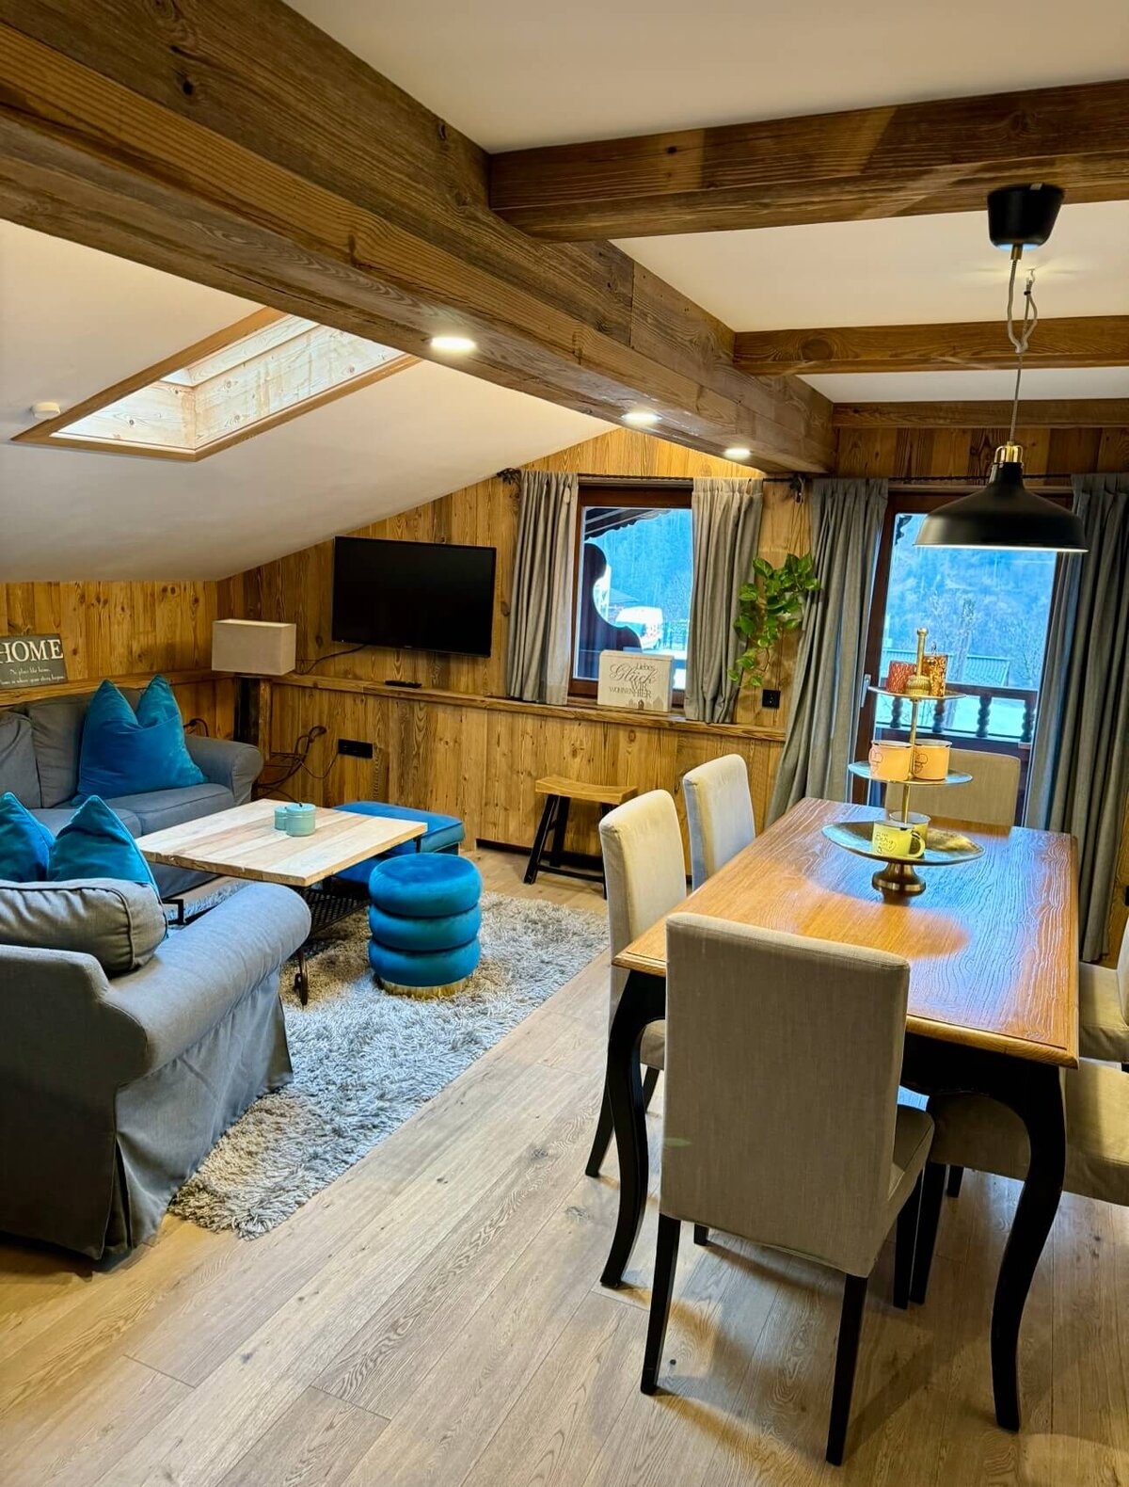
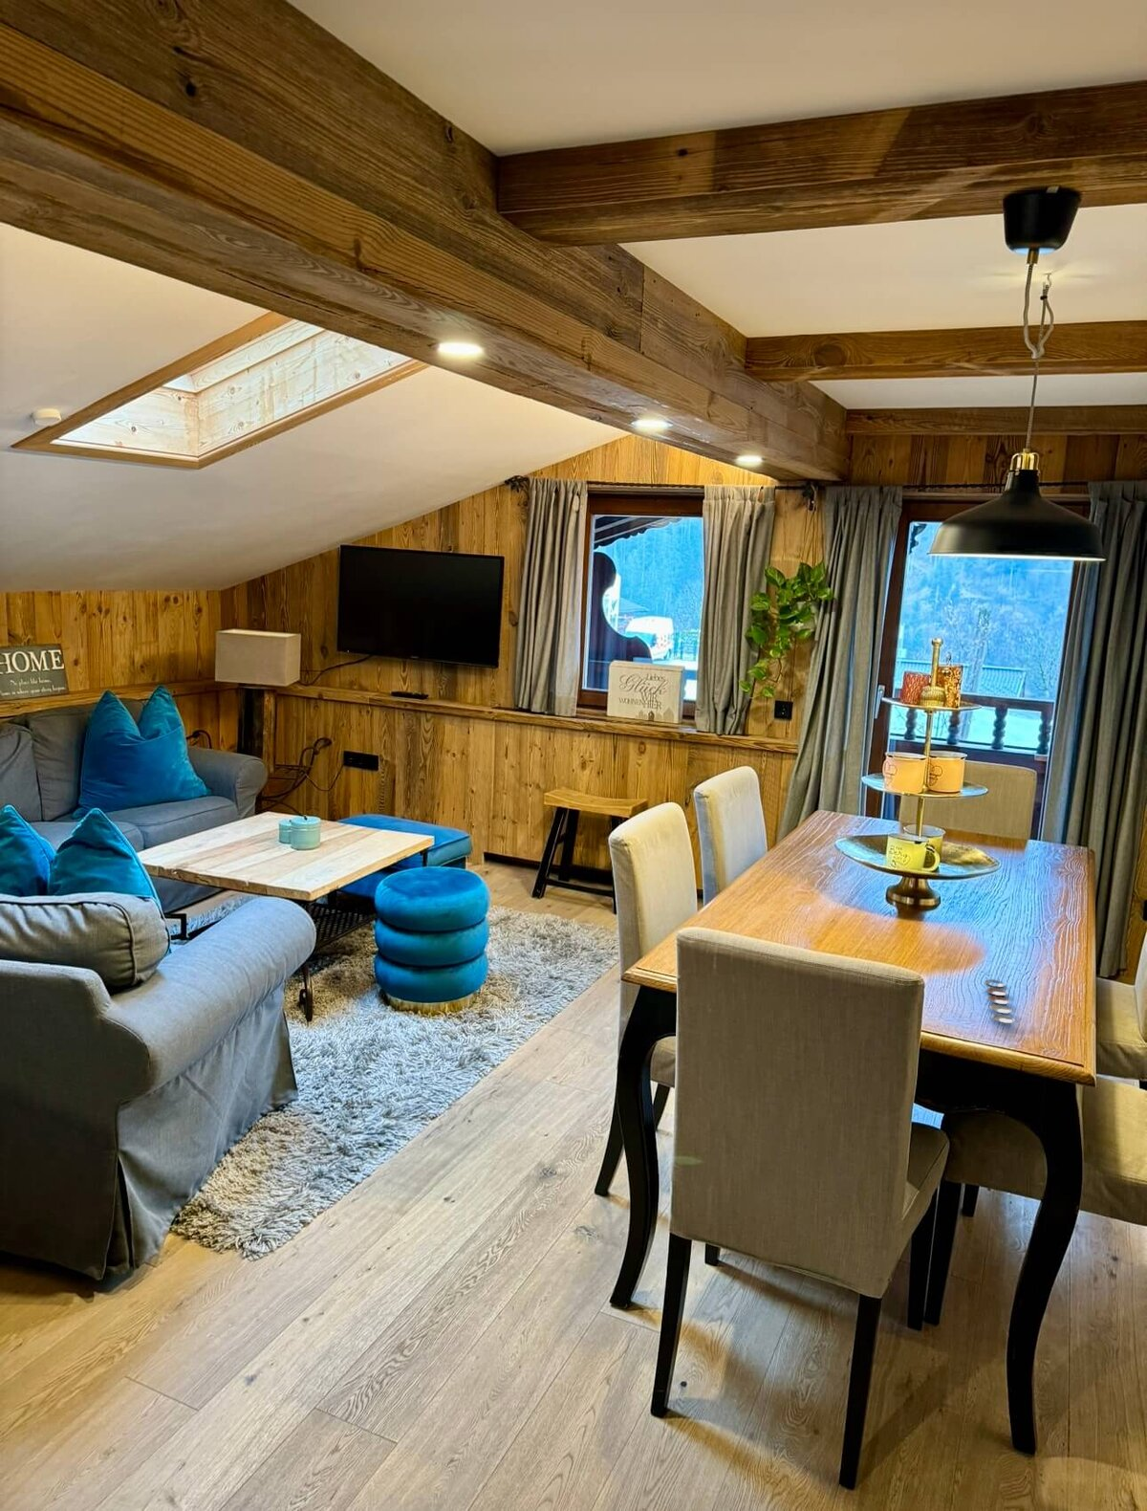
+ plate (998, 1000)
